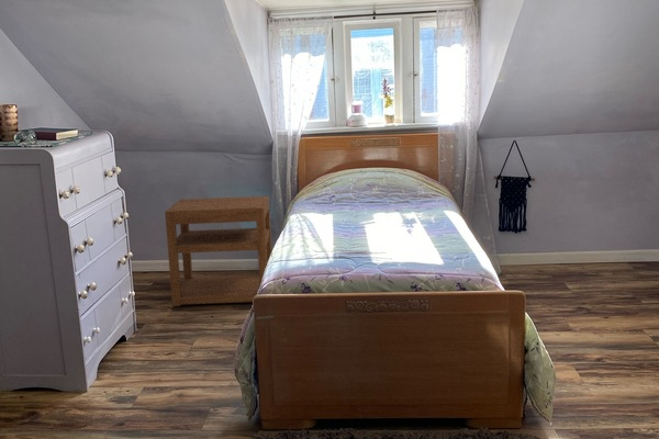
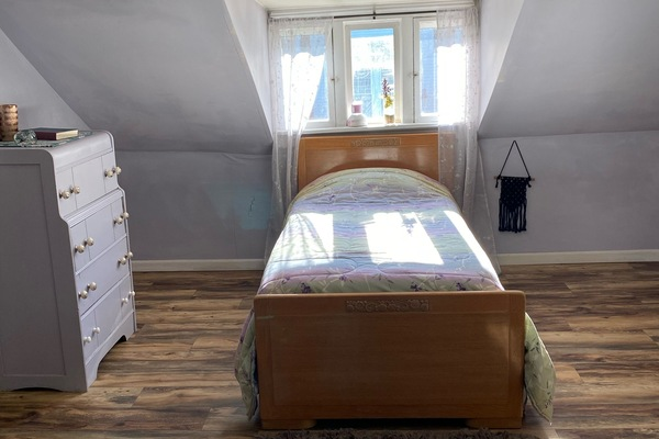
- nightstand (222, 248)
